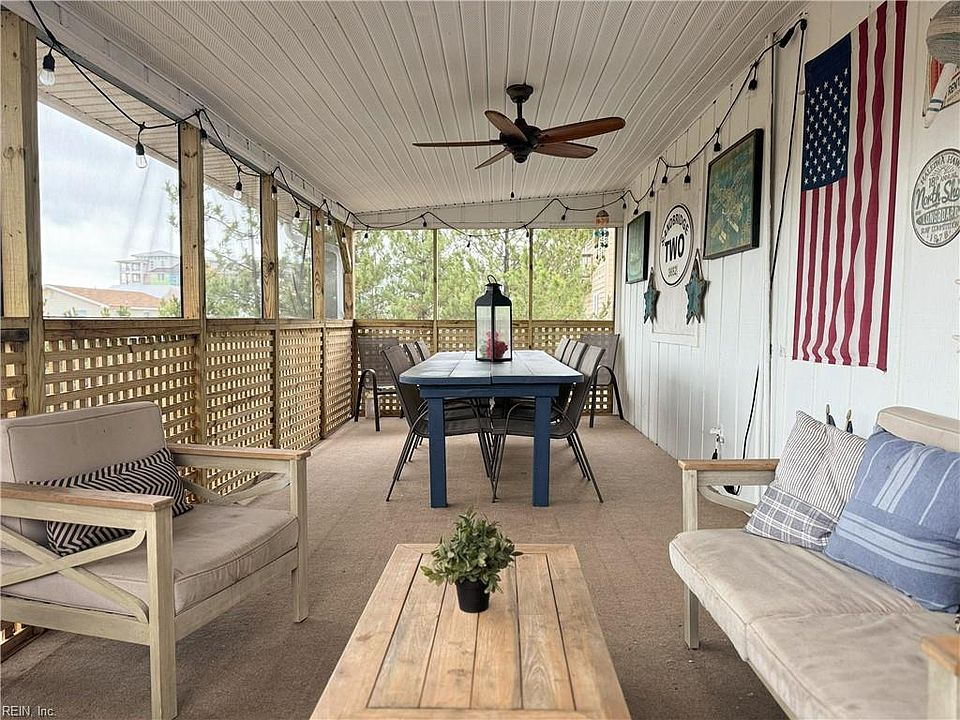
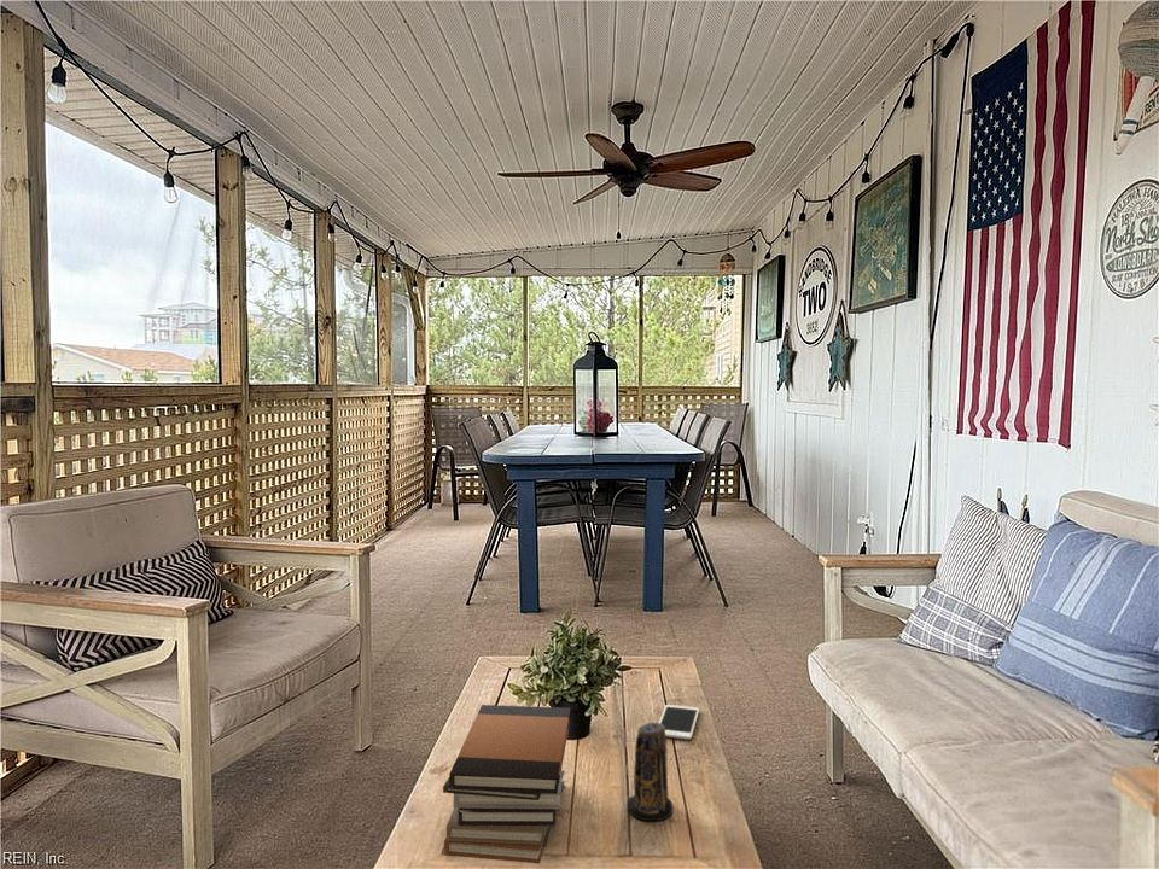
+ candle (651, 768)
+ book stack (512, 775)
+ cell phone (677, 721)
